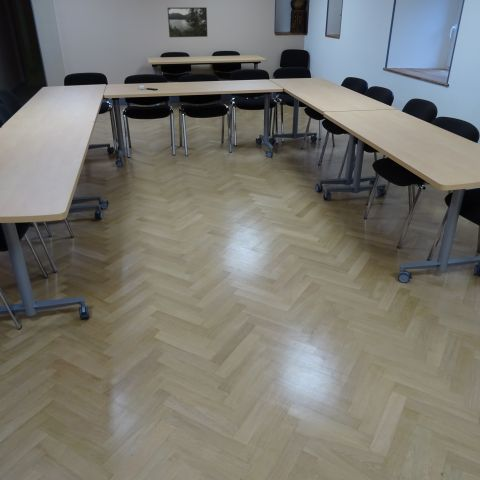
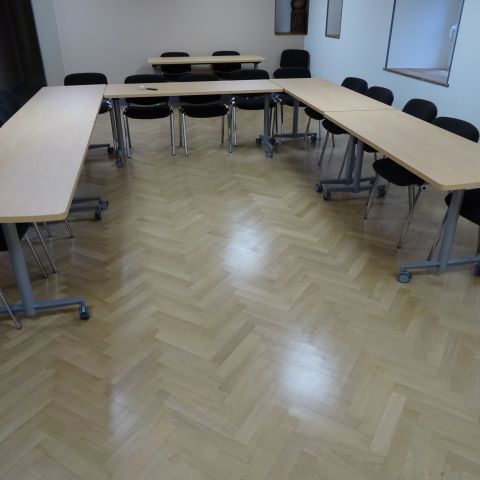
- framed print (187, 22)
